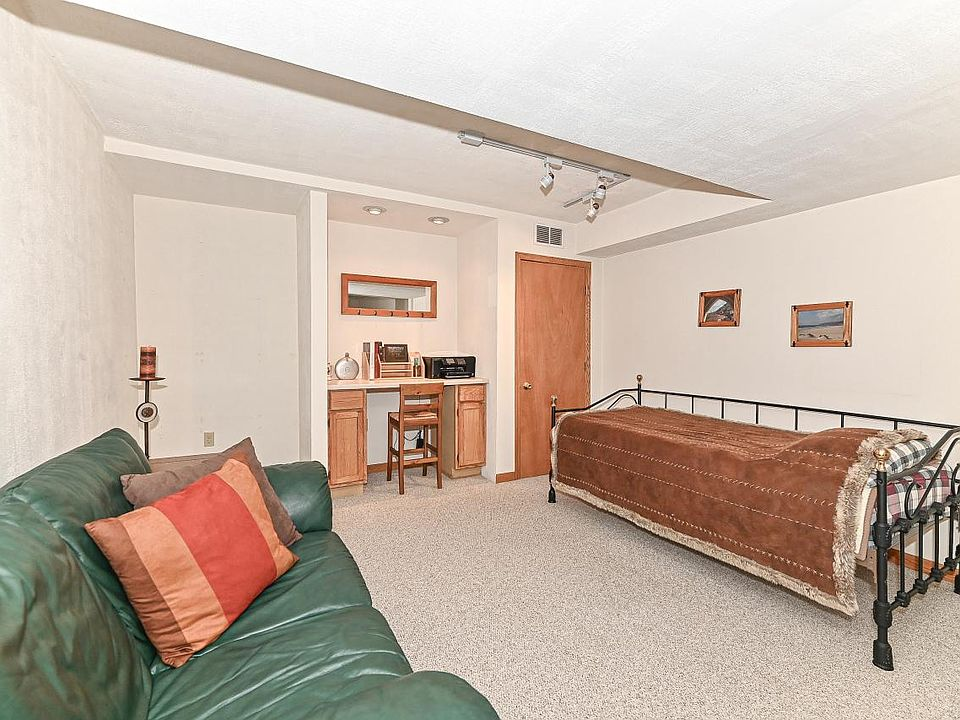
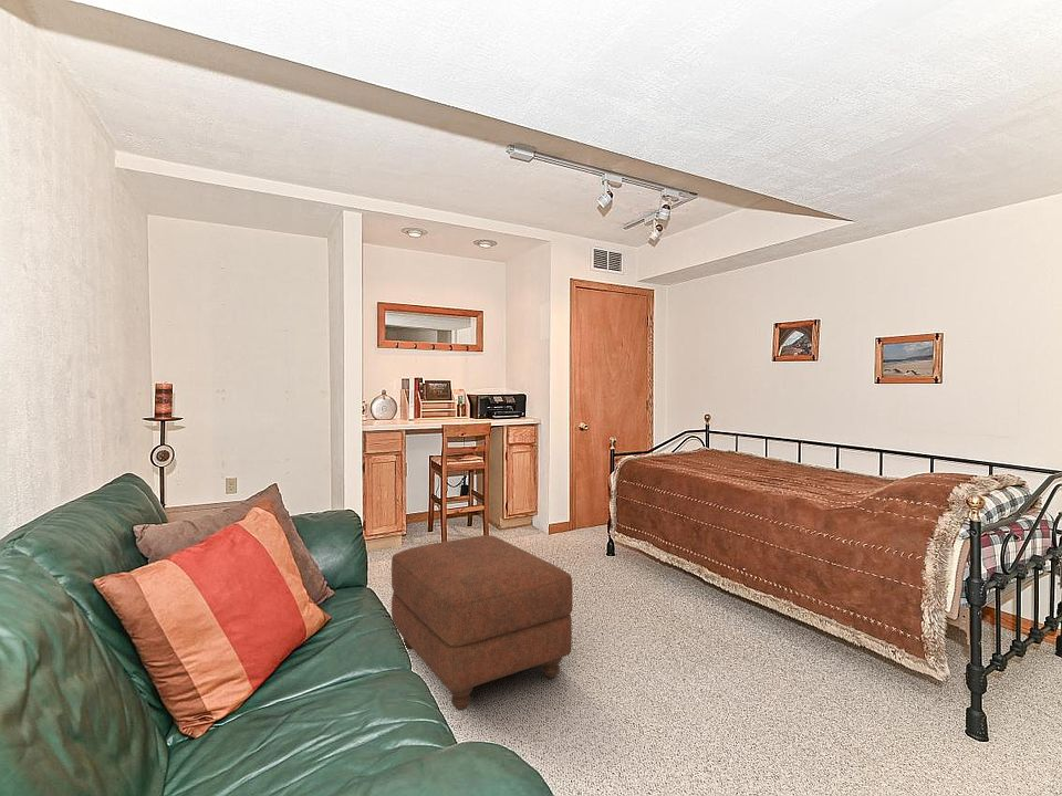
+ ottoman (477, 606)
